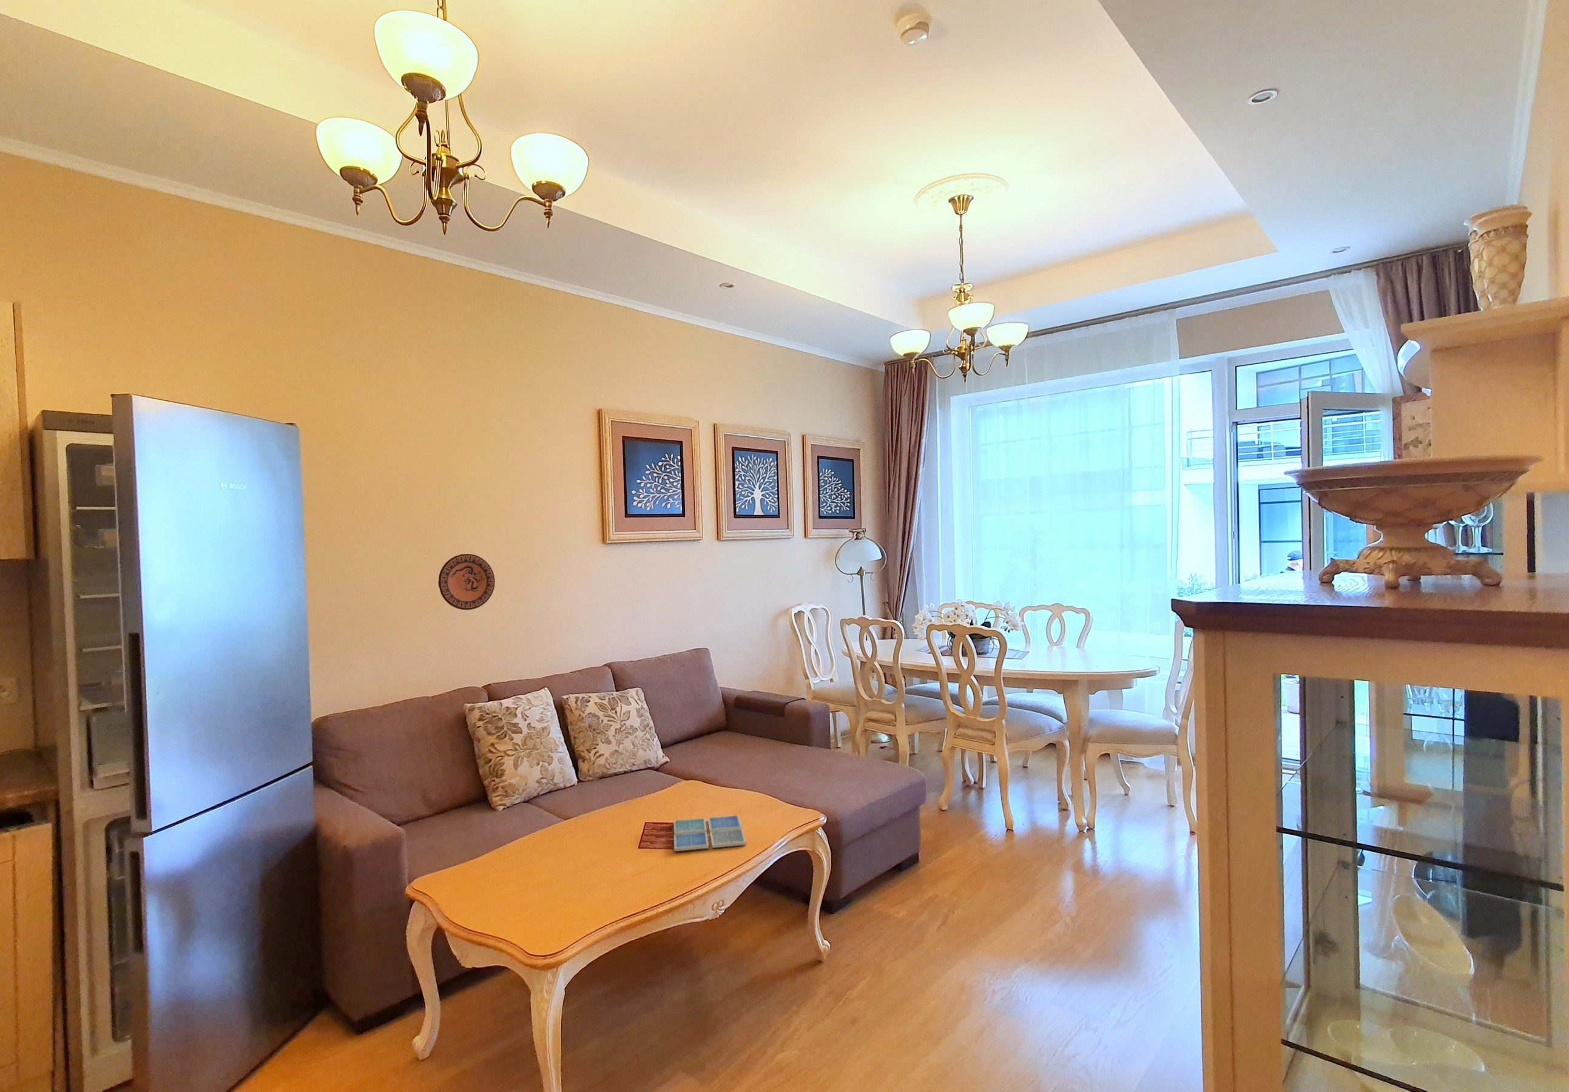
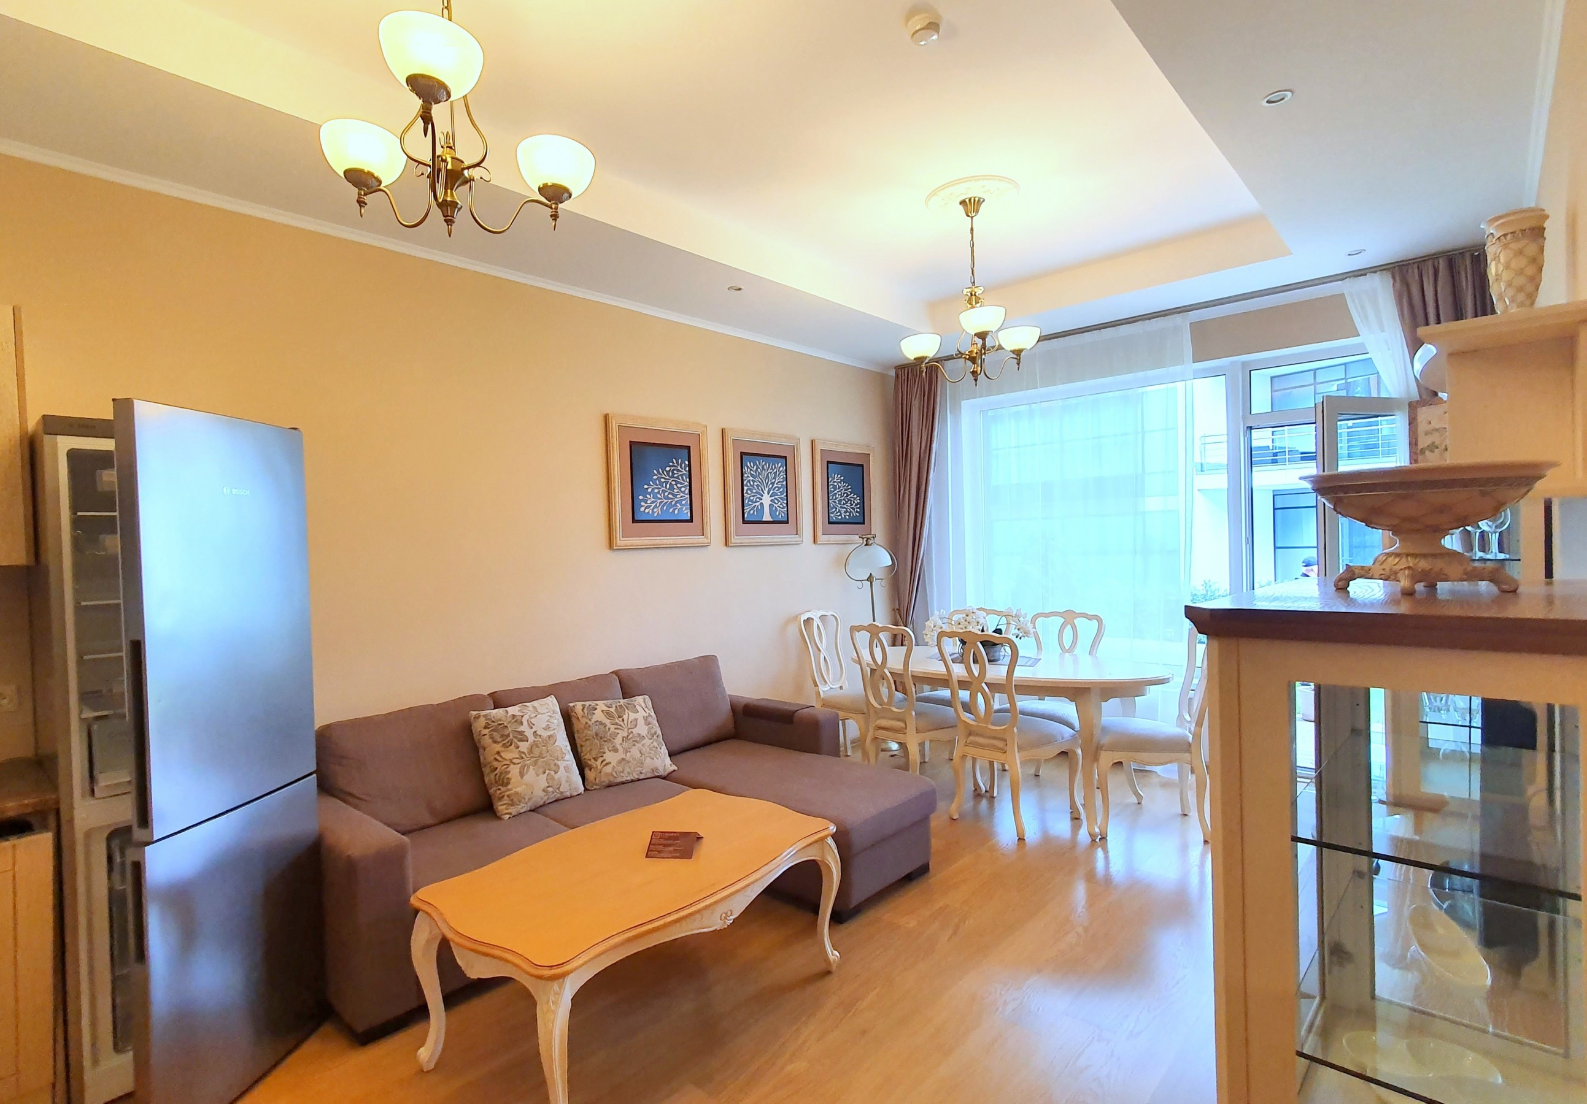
- decorative plate (466, 582)
- drink coaster (709, 831)
